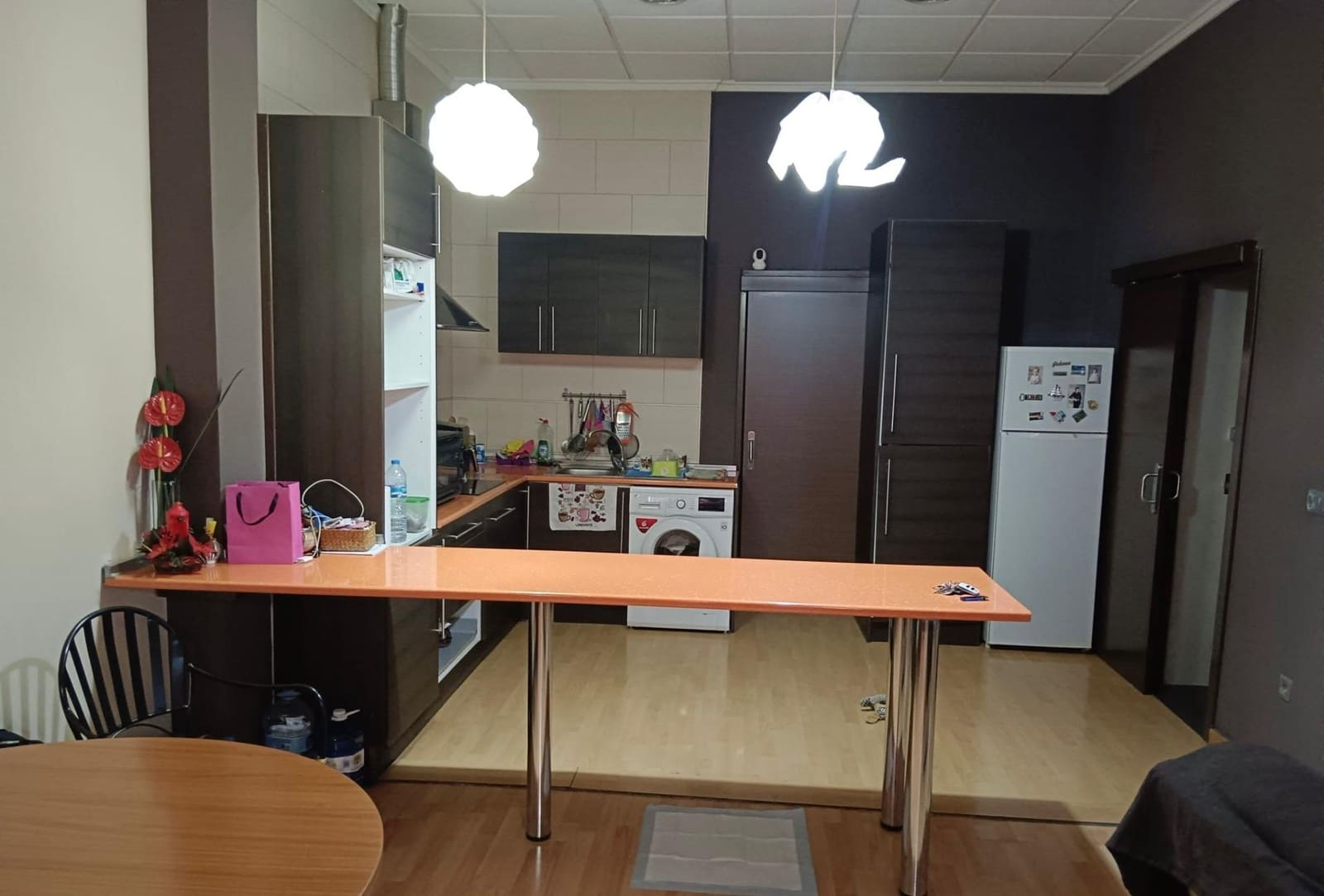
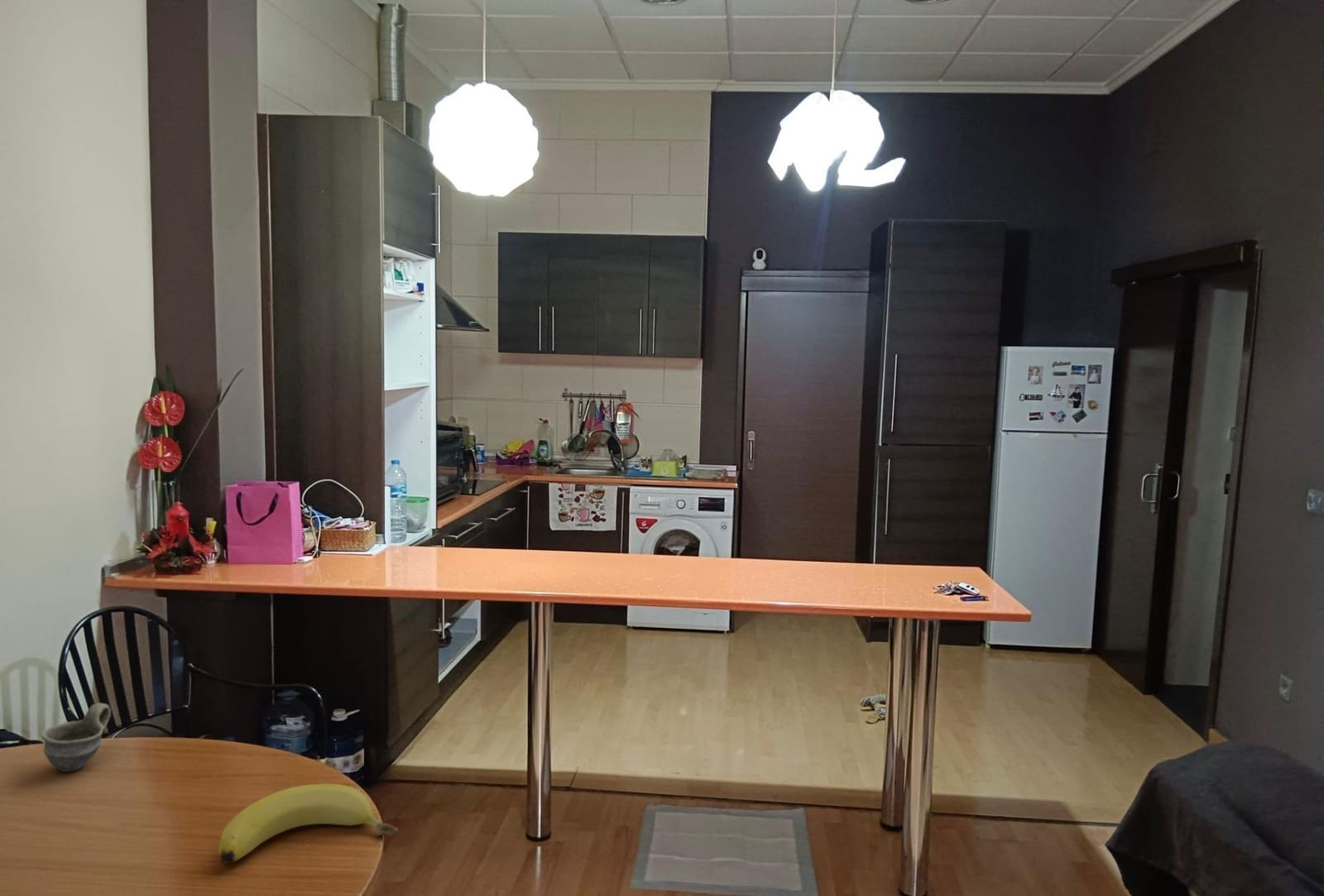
+ cup (79, 739)
+ banana (305, 825)
